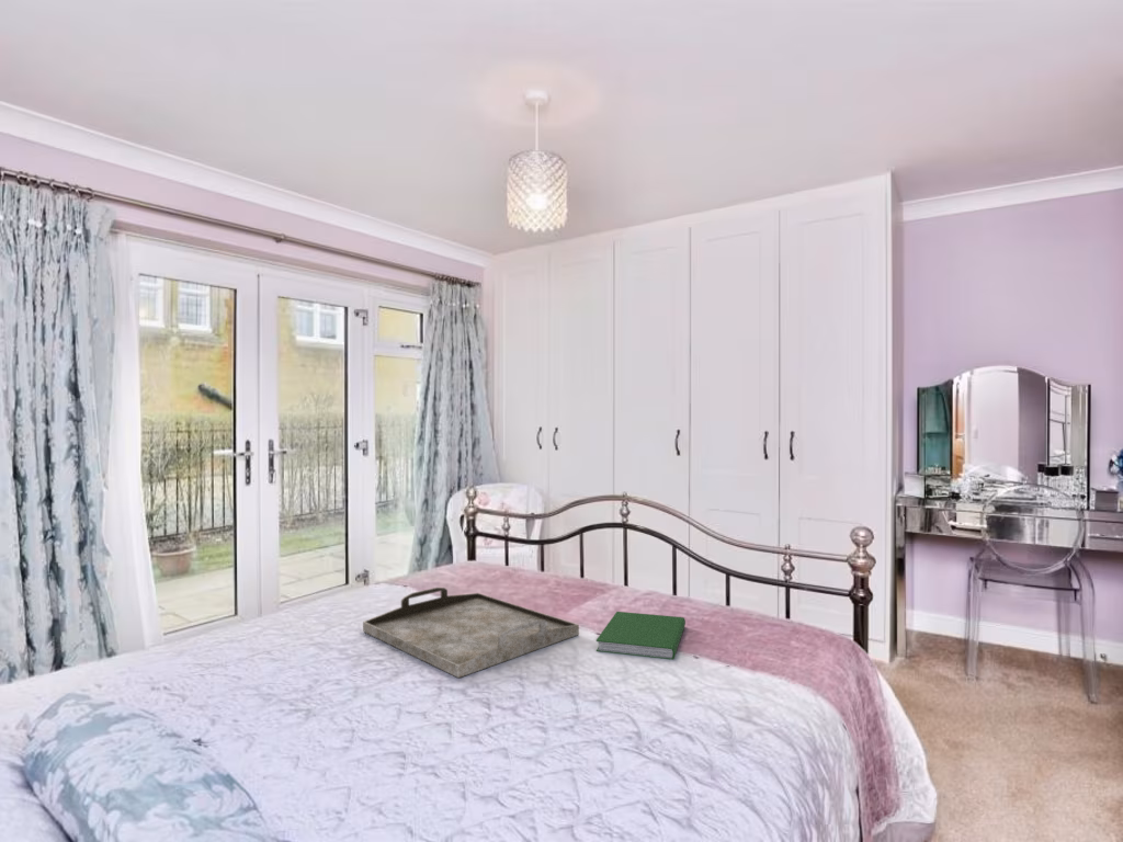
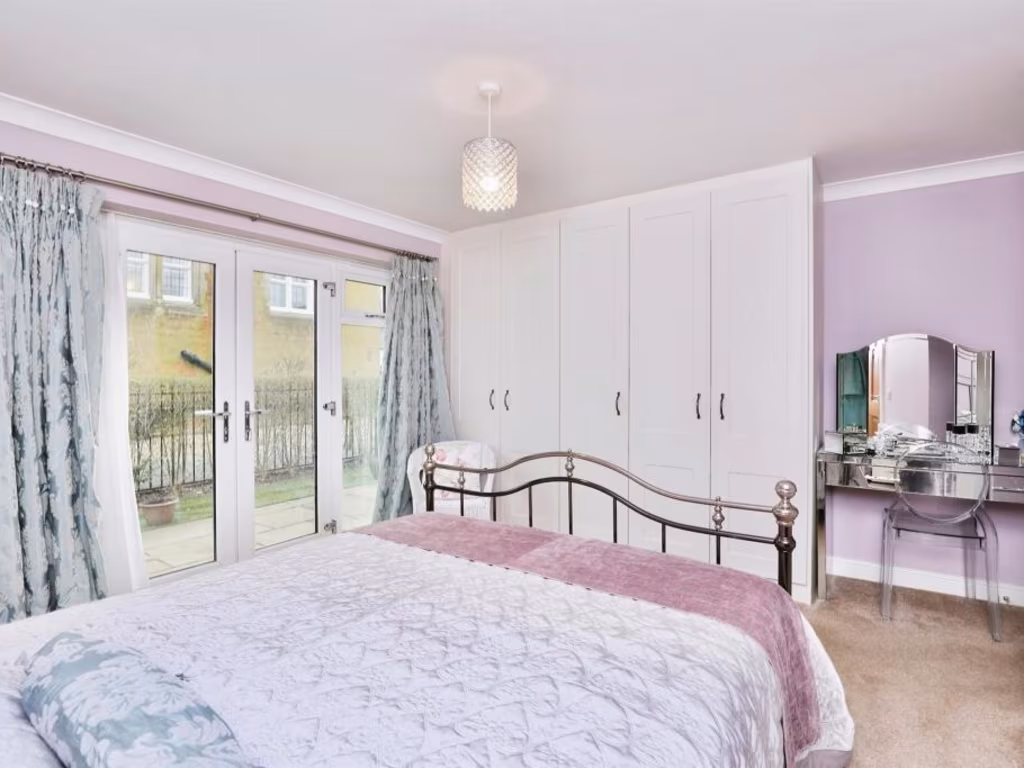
- serving tray (469, 618)
- hardcover book (643, 633)
